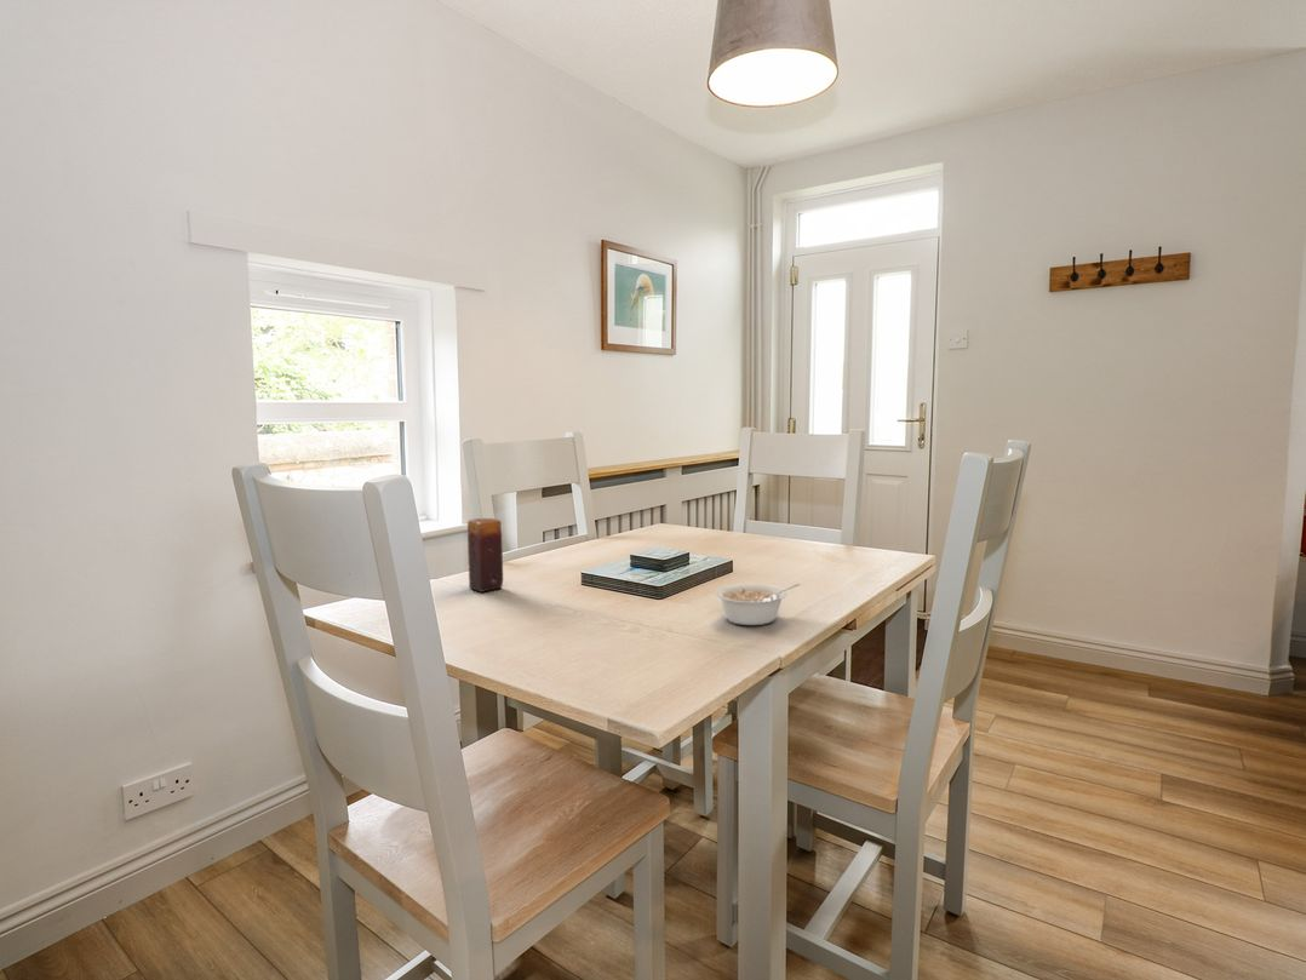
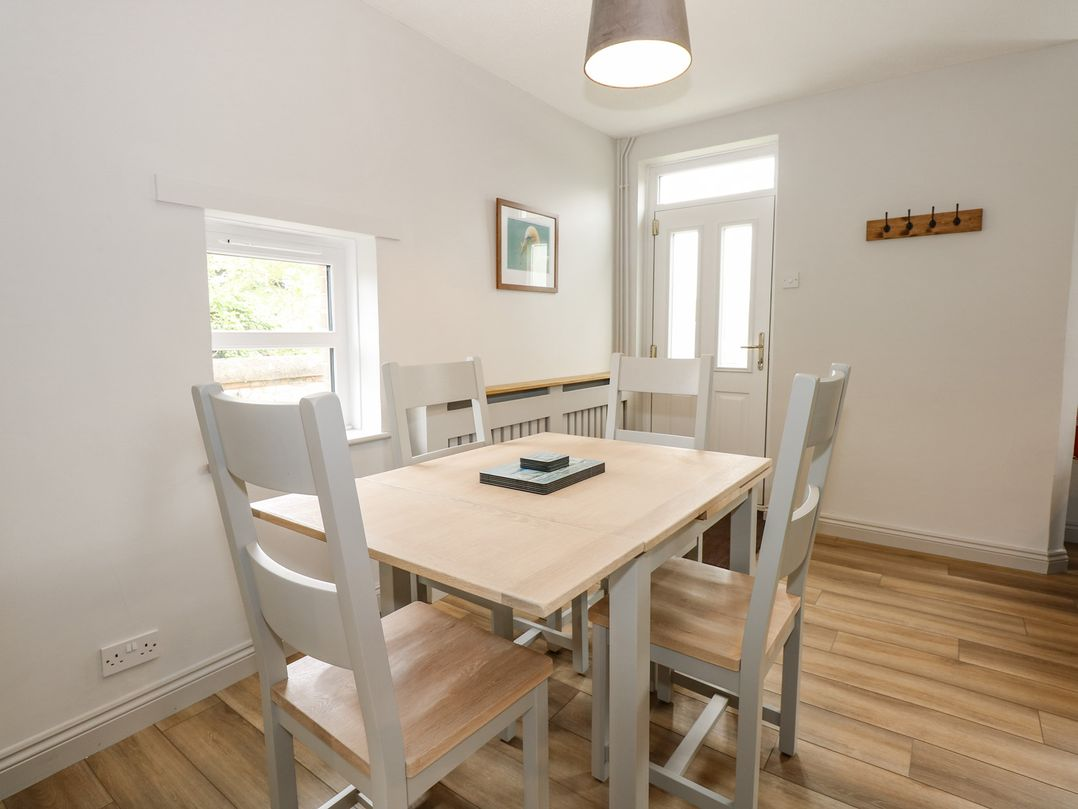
- legume (752, 602)
- candle (485, 554)
